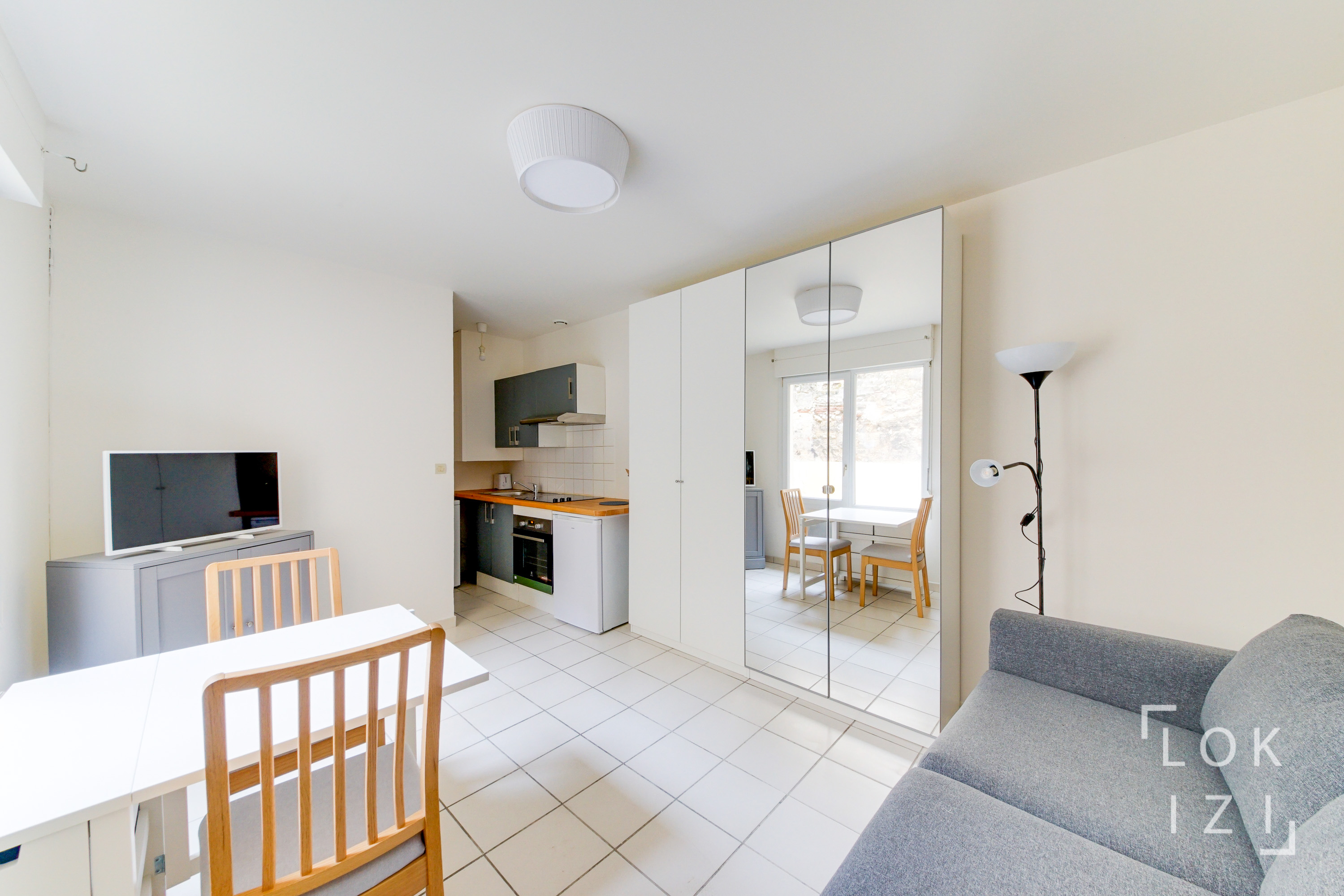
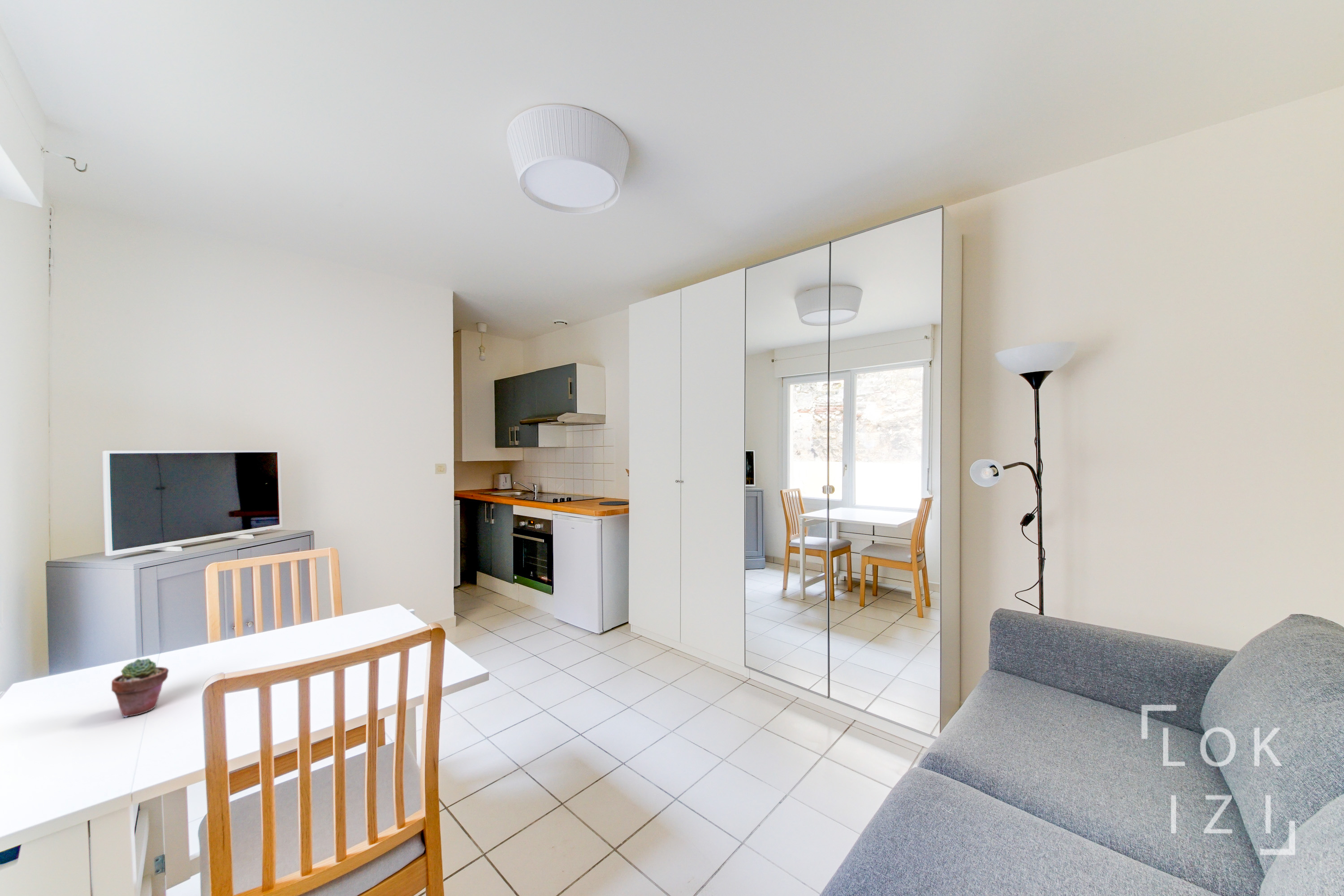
+ potted succulent (140, 684)
